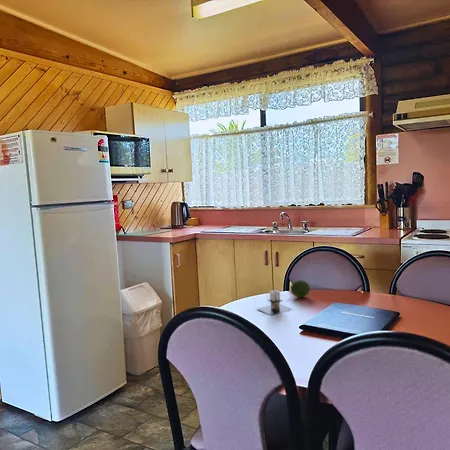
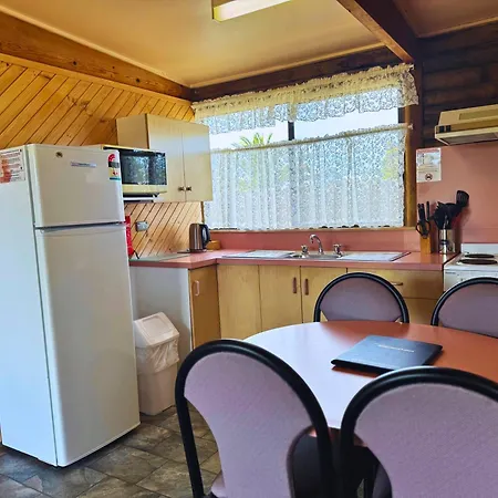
- architectural model (275, 300)
- fruit (300, 288)
